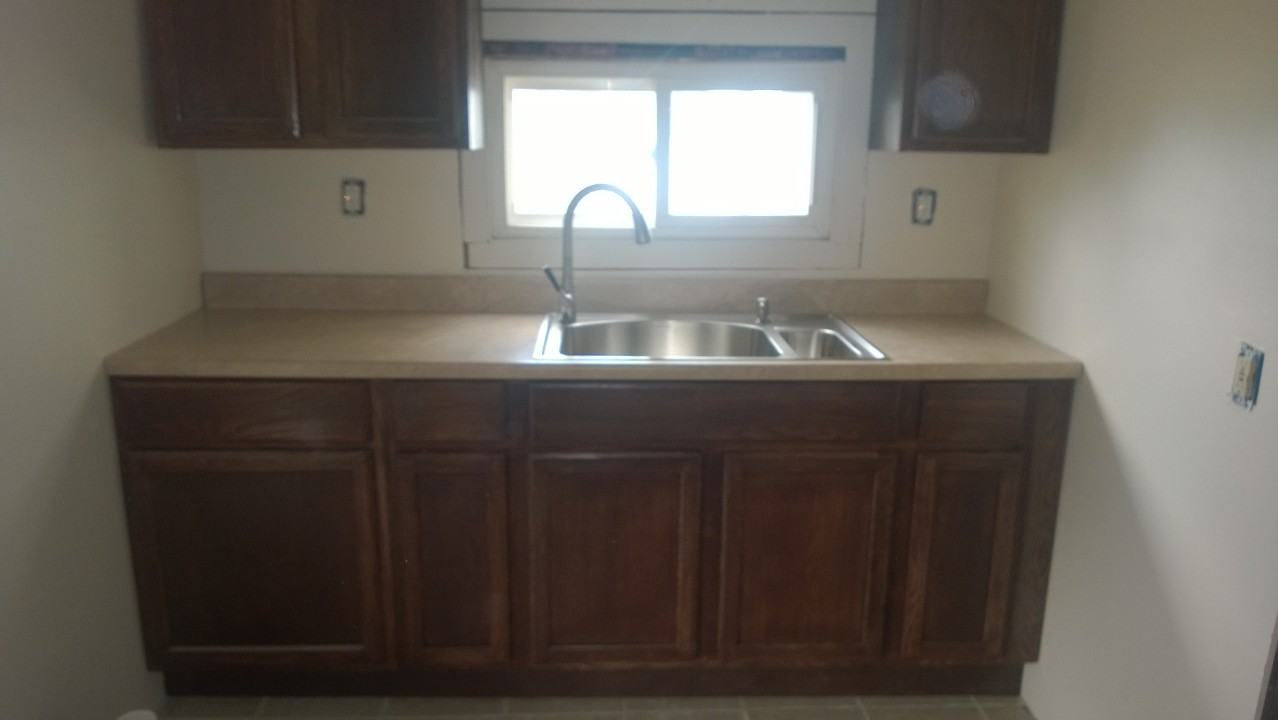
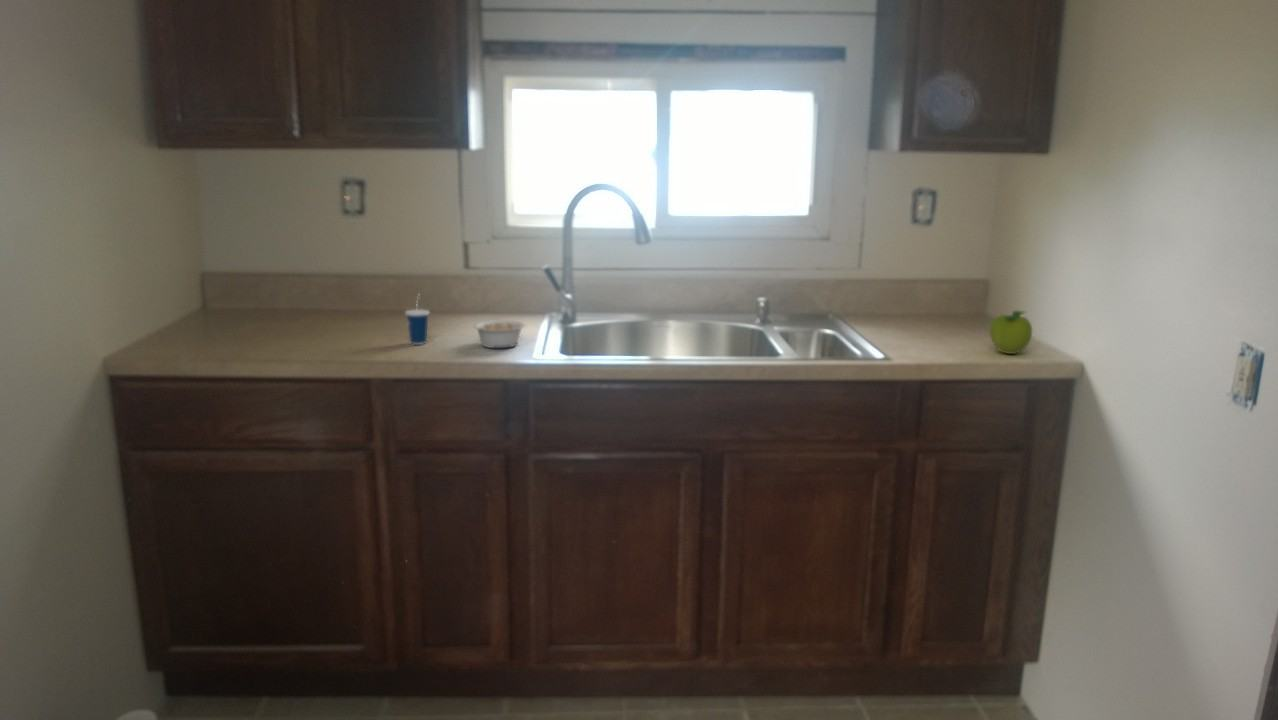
+ legume (499, 333)
+ cup (417, 318)
+ fruit (1010, 332)
